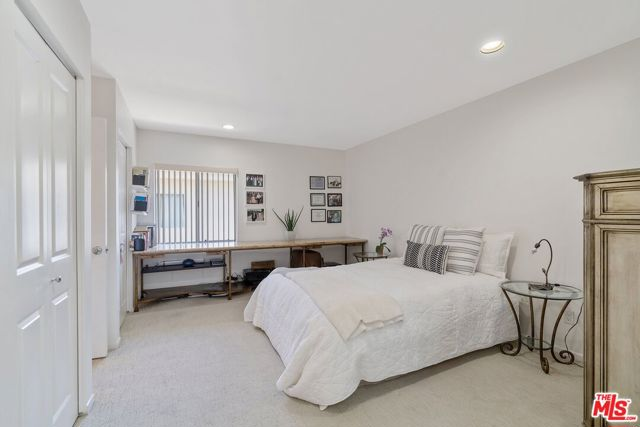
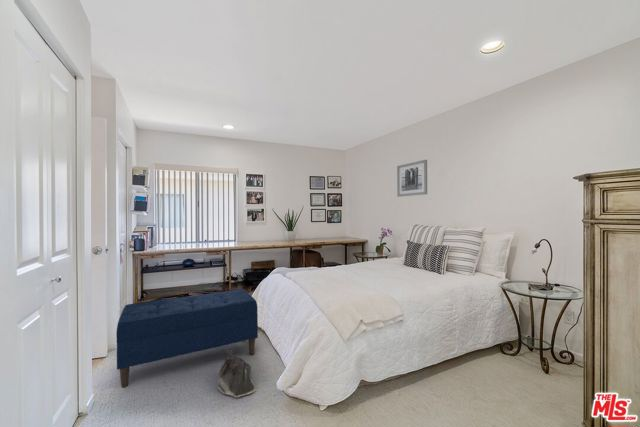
+ saddlebag (235, 370)
+ wall art (411, 179)
+ bench (192, 330)
